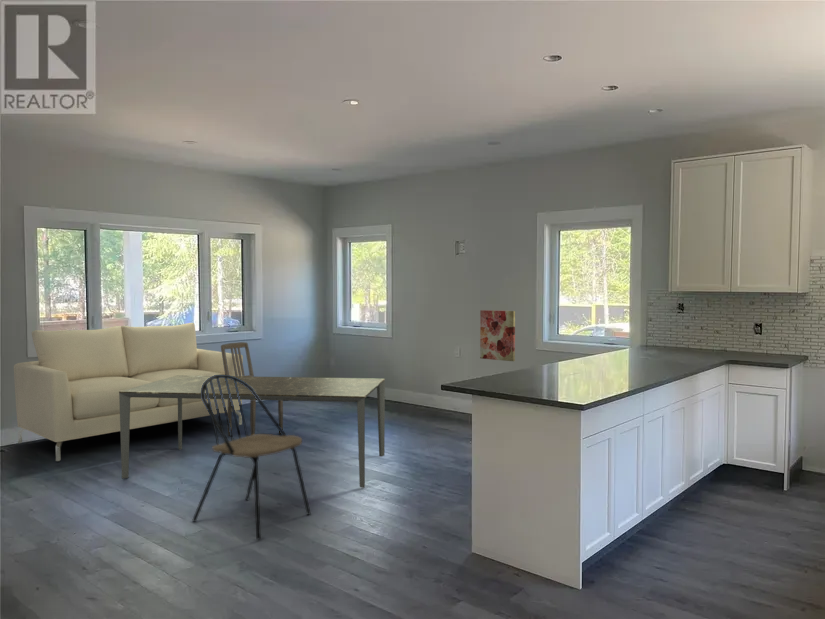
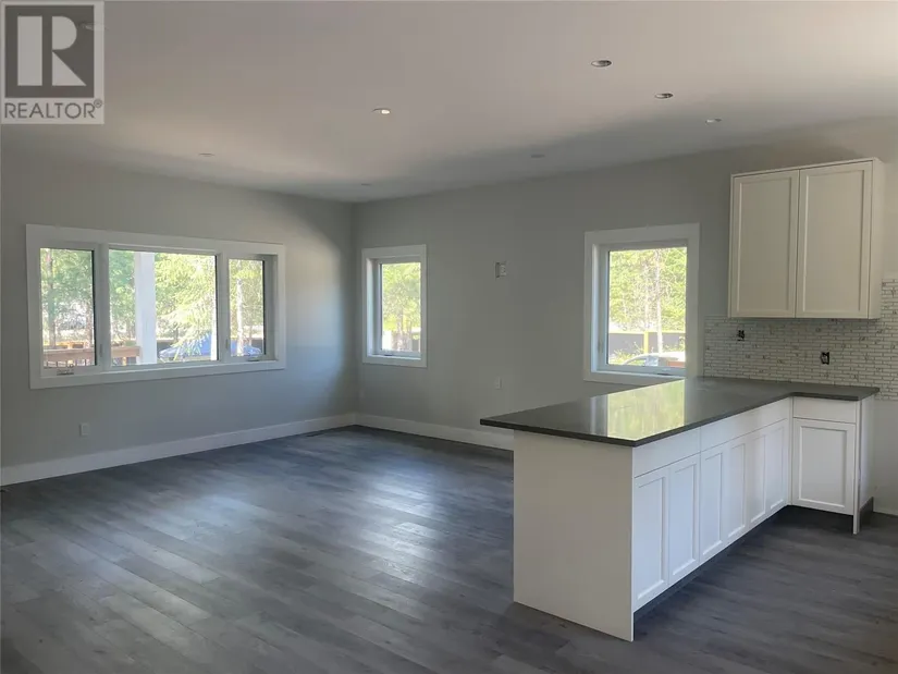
- wall art (497, 335)
- dining table (261, 399)
- sofa (136, 380)
- dining chair (251, 448)
- dining chair (253, 400)
